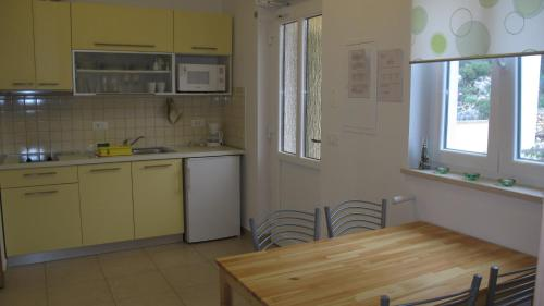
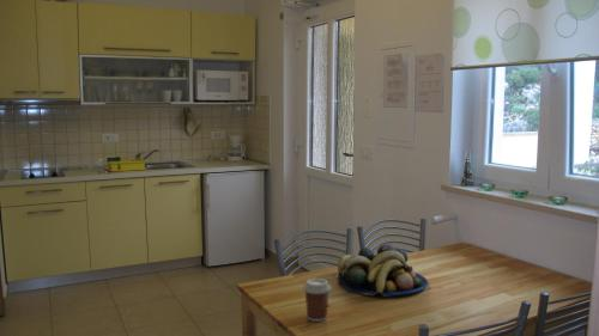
+ fruit bowl (382, 265)
+ coffee cup (316, 299)
